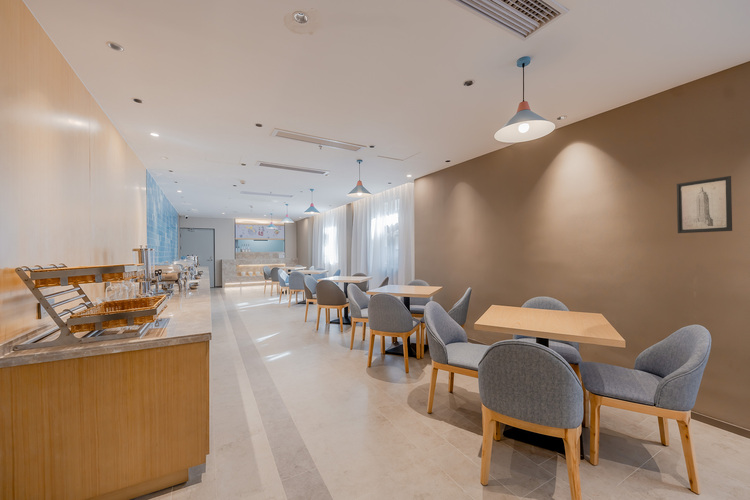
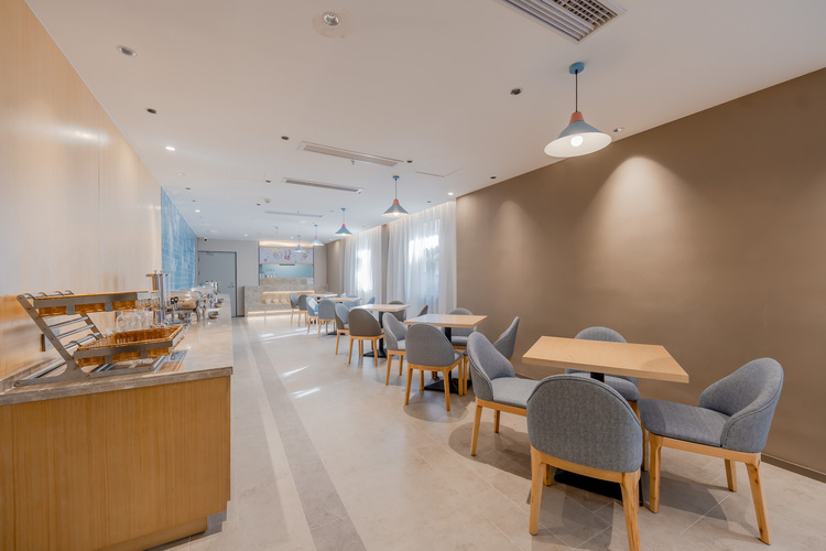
- wall art (702, 206)
